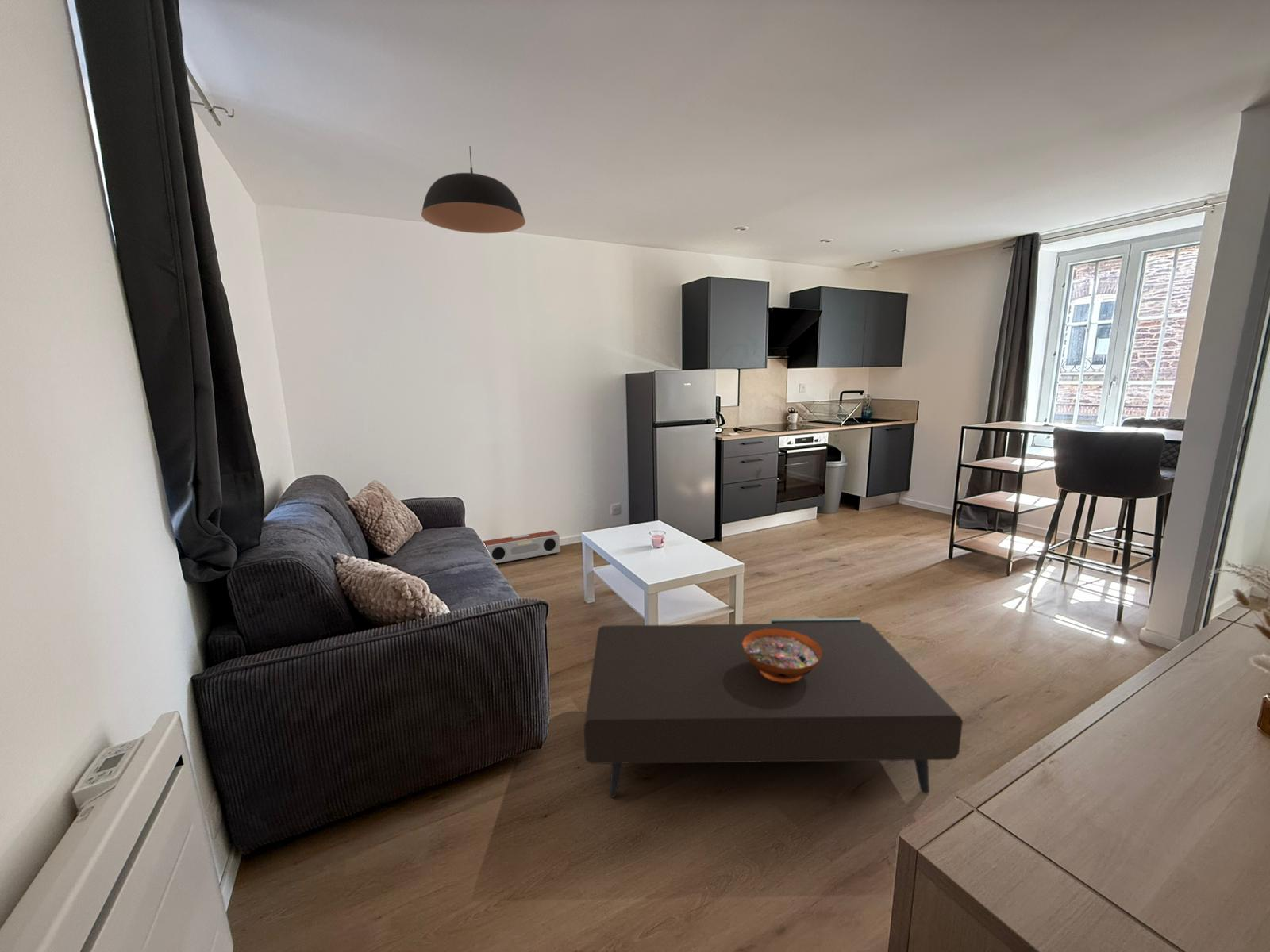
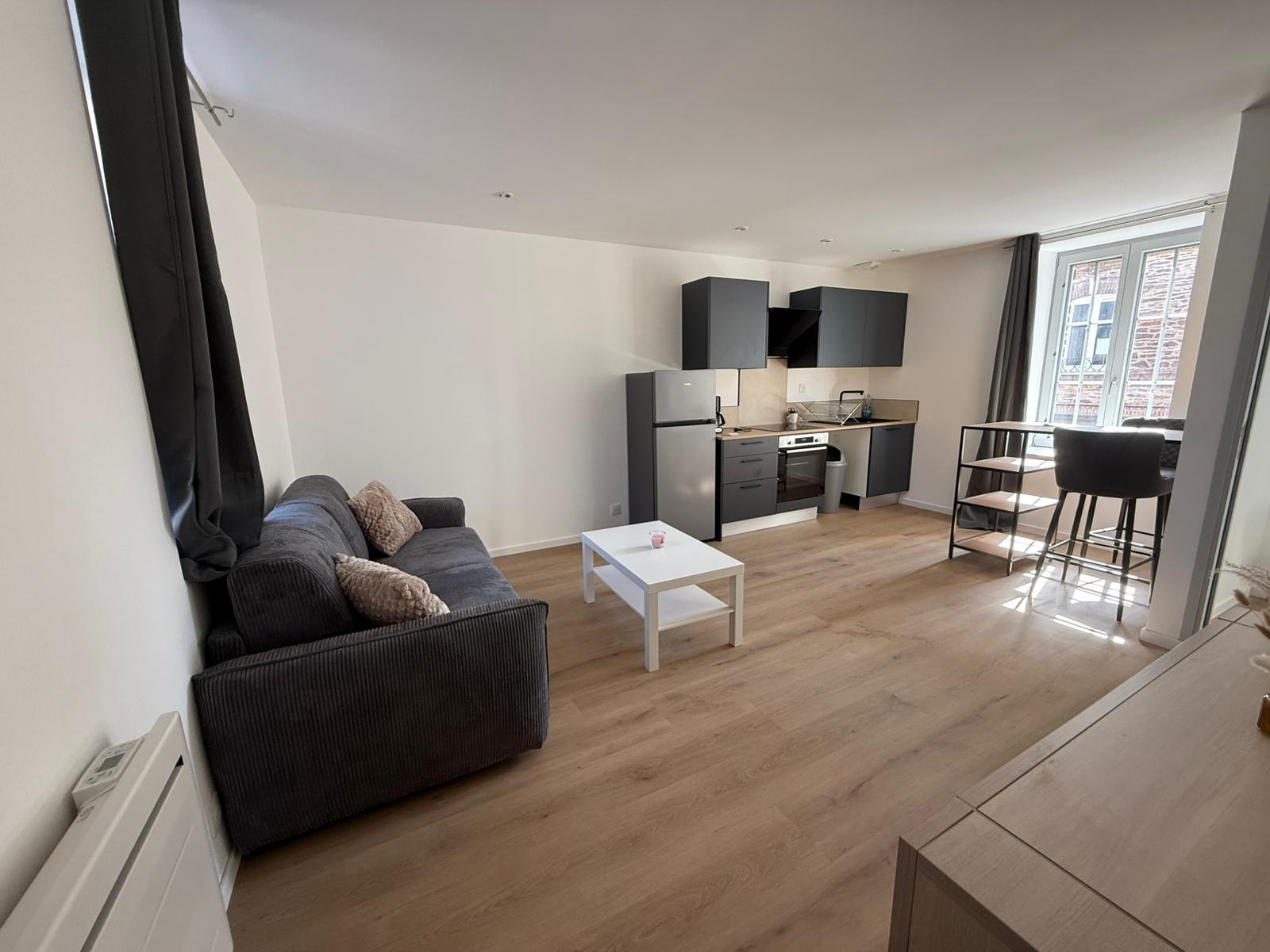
- decorative bowl (781, 658)
- coffee table (746, 691)
- speaker (522, 547)
- pendant light (472, 183)
